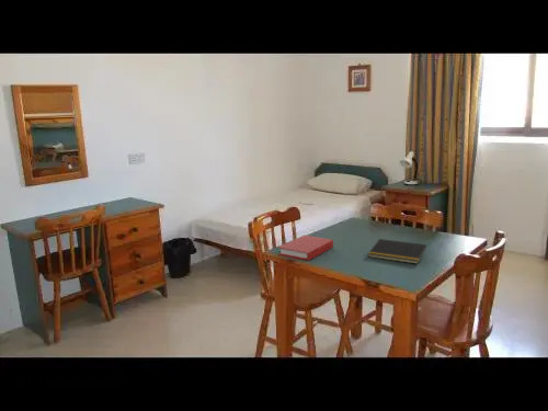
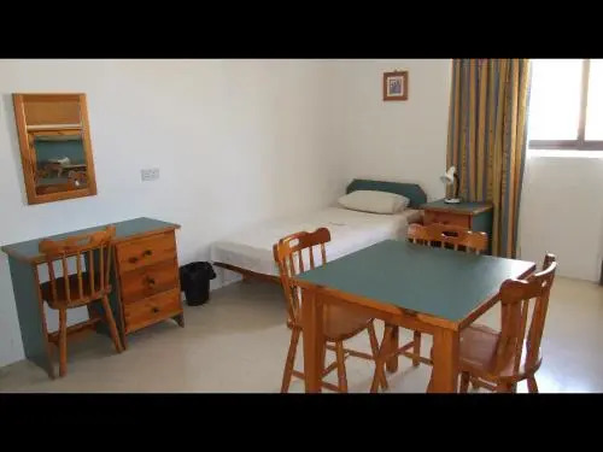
- book (306, 247)
- notepad (397, 250)
